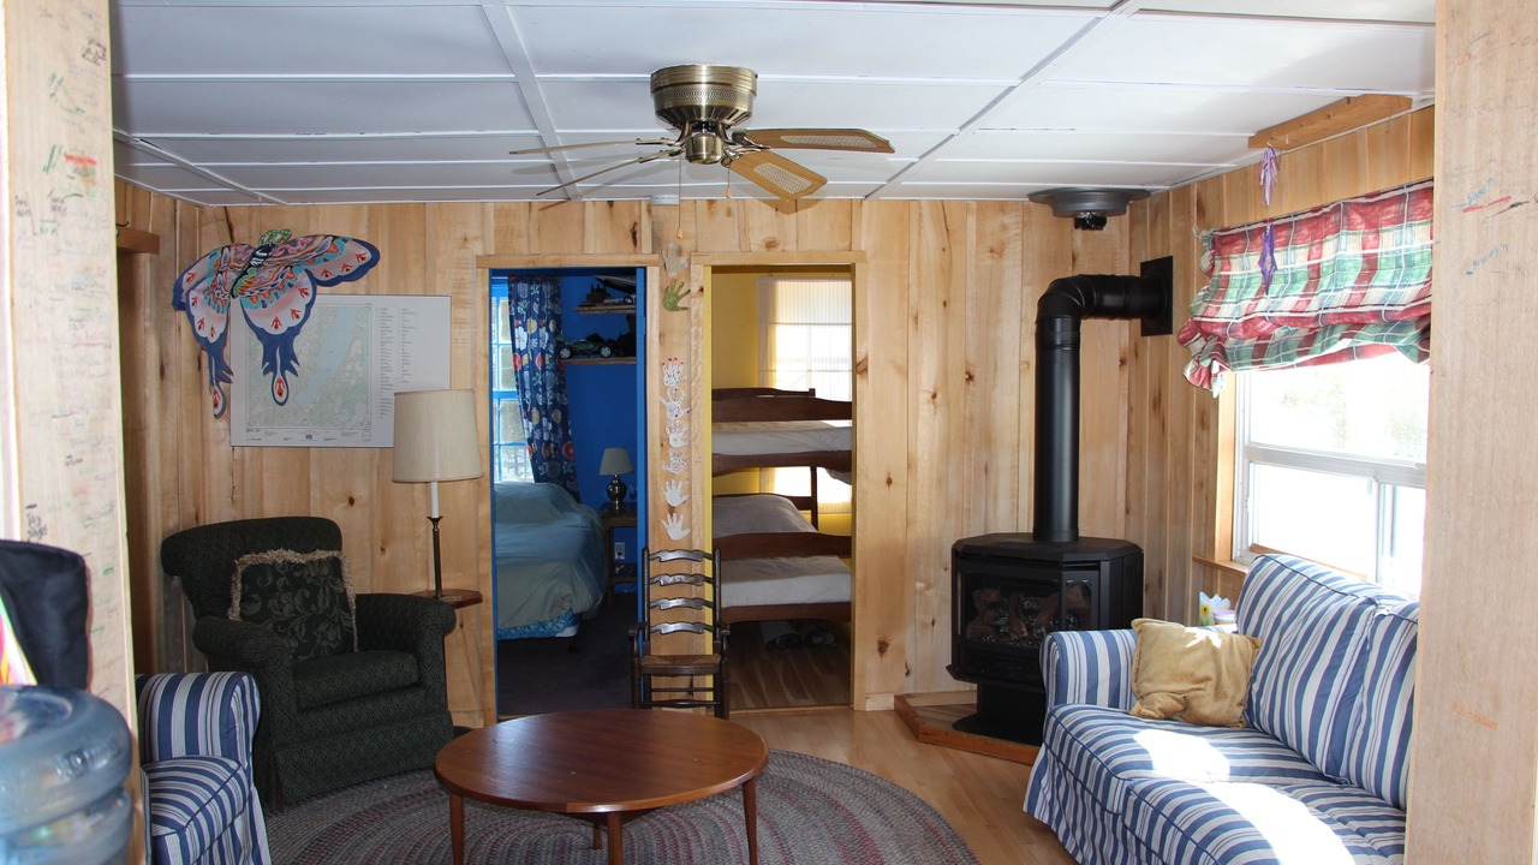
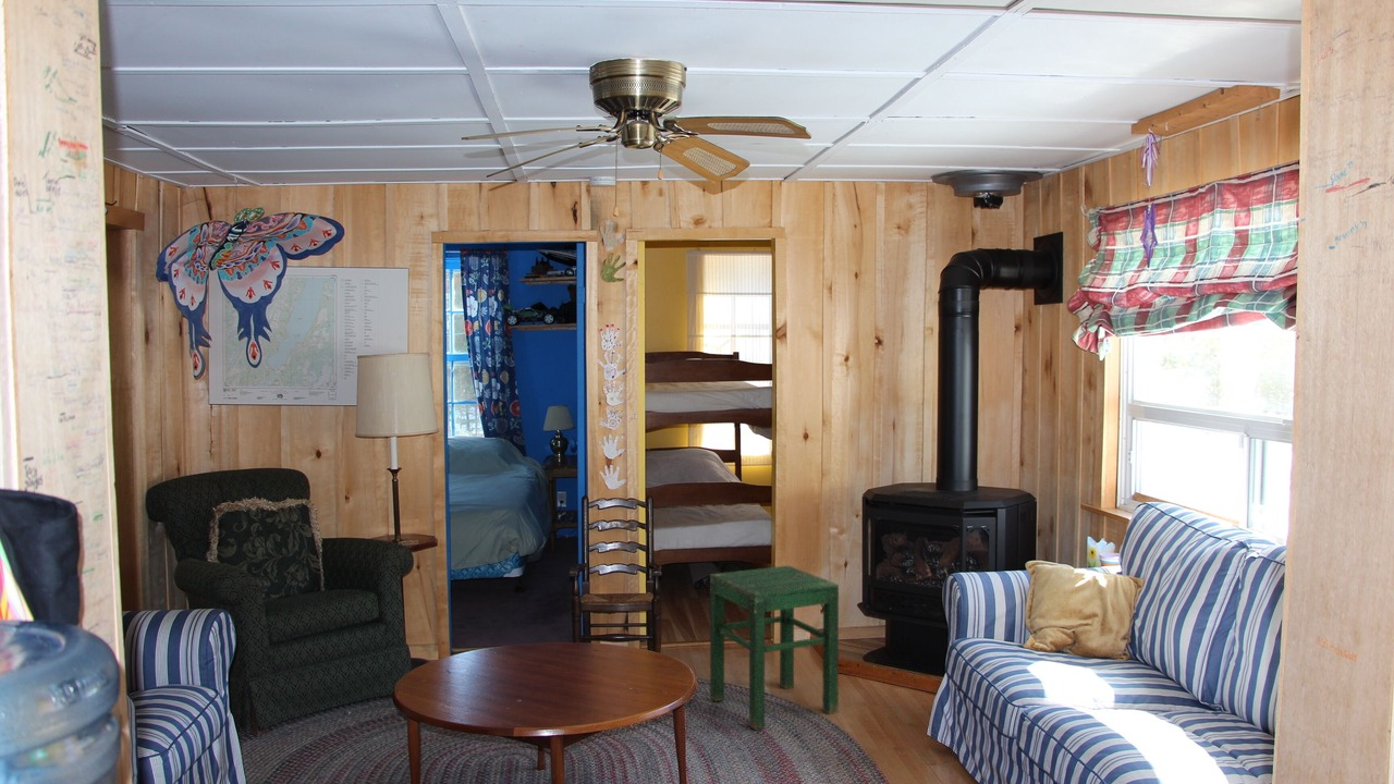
+ stool (772, 645)
